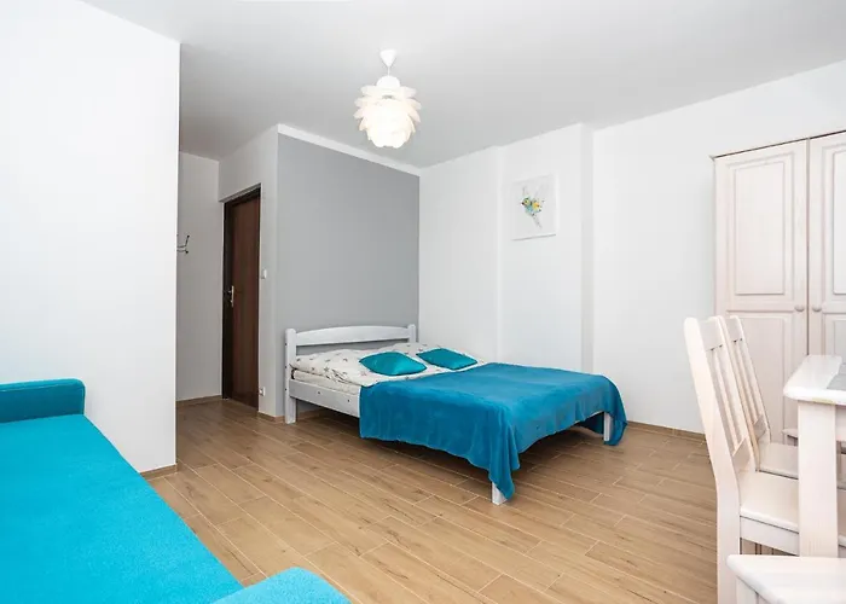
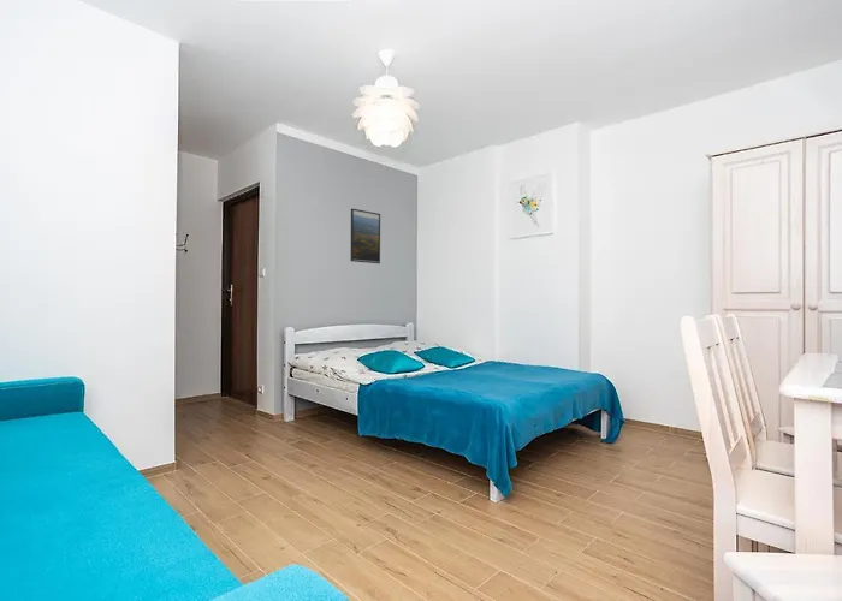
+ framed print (366, 237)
